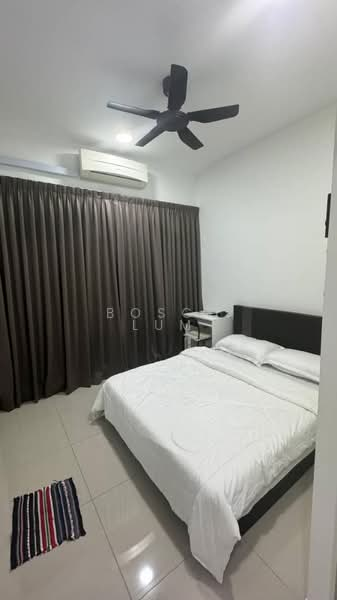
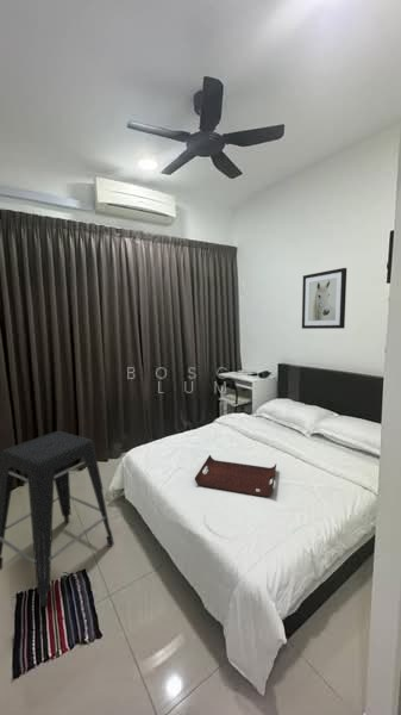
+ wall art (322, 300)
+ stool (52, 500)
+ serving tray (237, 473)
